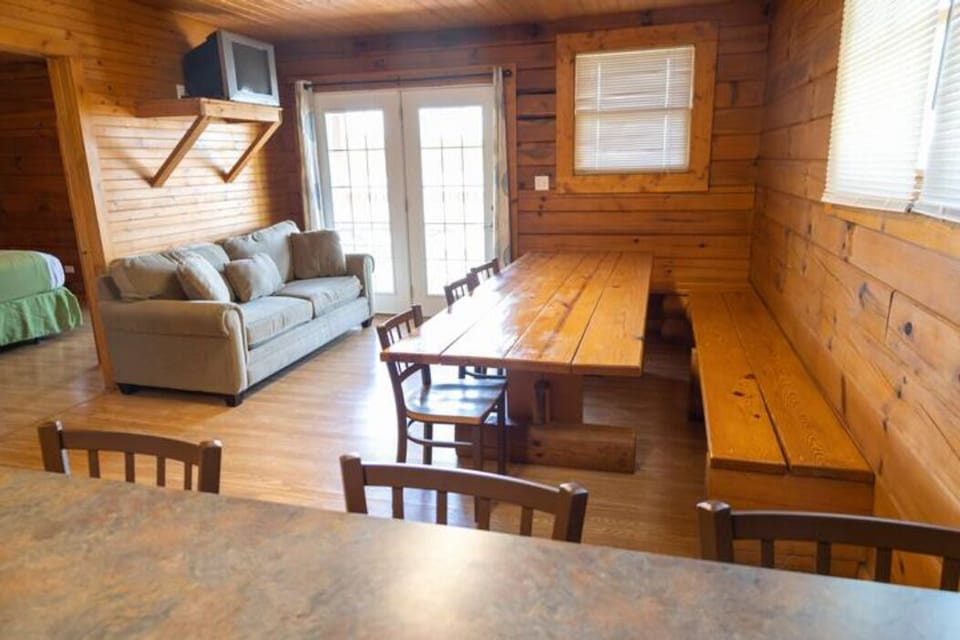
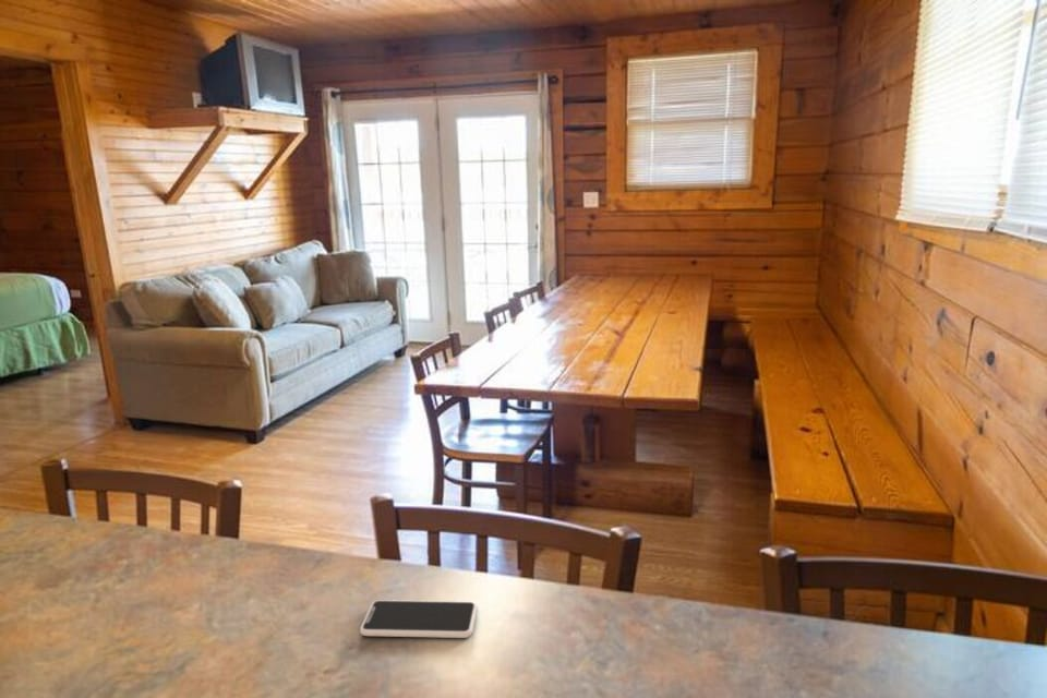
+ smartphone (420, 617)
